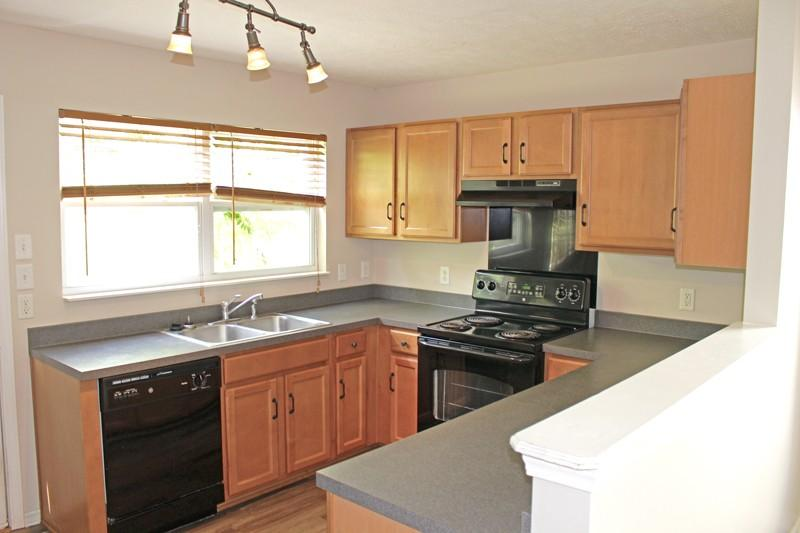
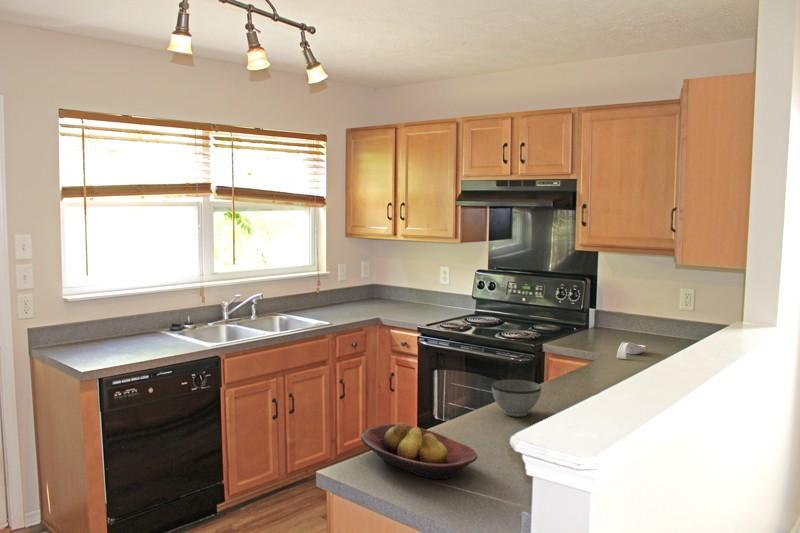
+ spoon rest (629, 347)
+ fruit bowl (416, 445)
+ bowl (515, 399)
